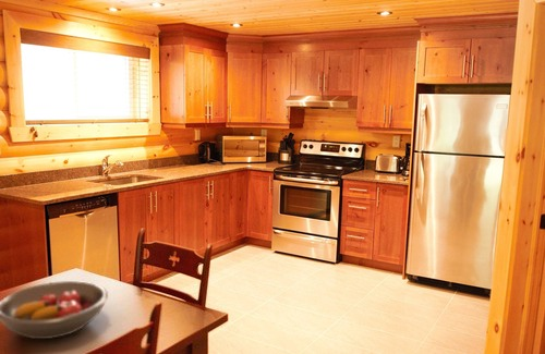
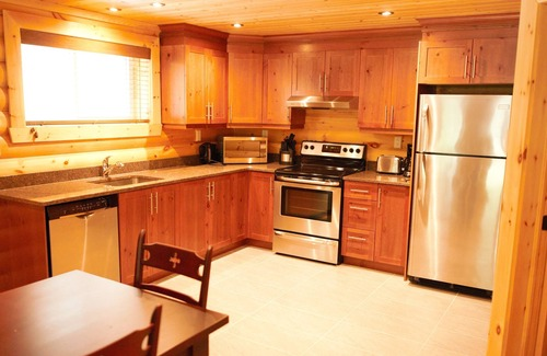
- fruit bowl (53, 309)
